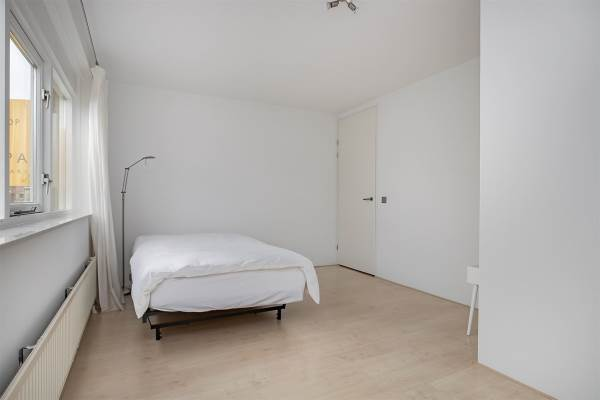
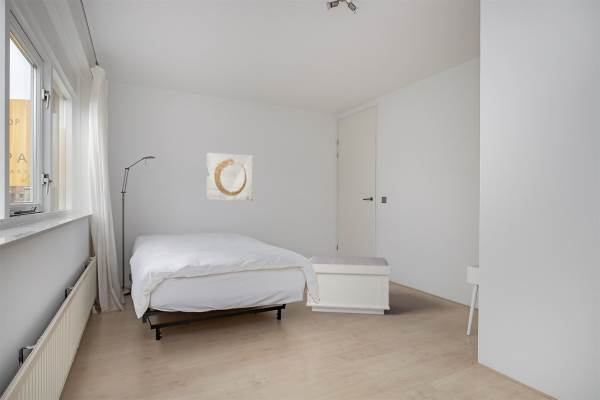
+ bench (347, 282)
+ wall art (230, 177)
